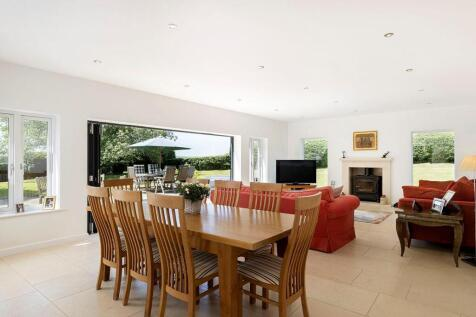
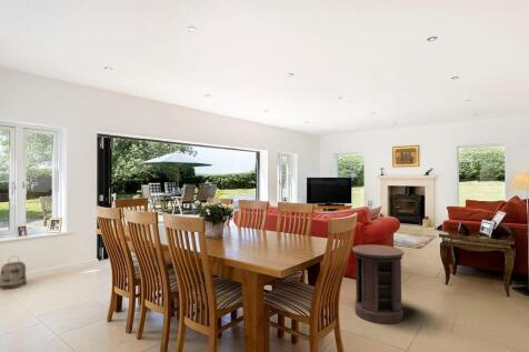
+ side table (378, 281)
+ basket (13, 270)
